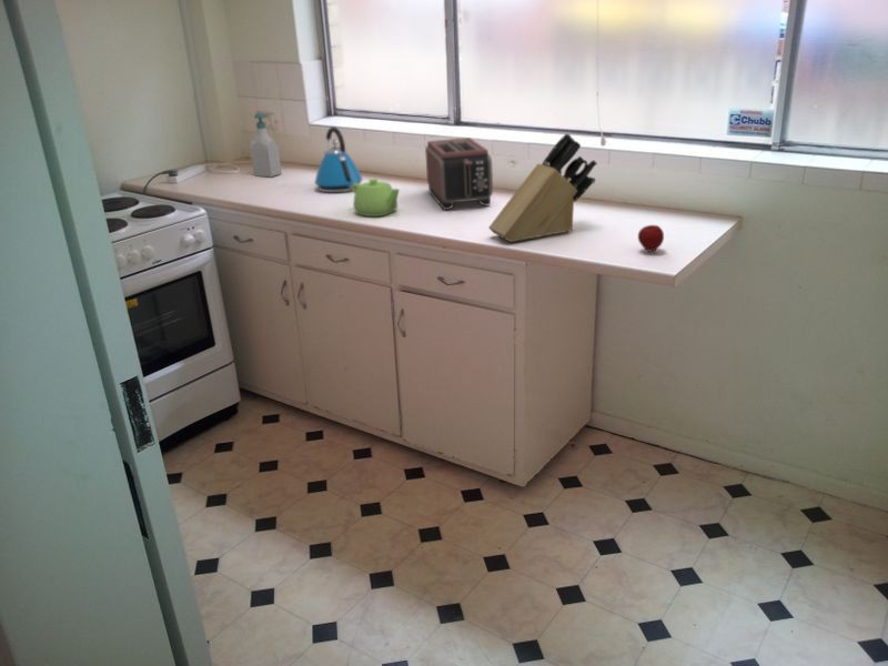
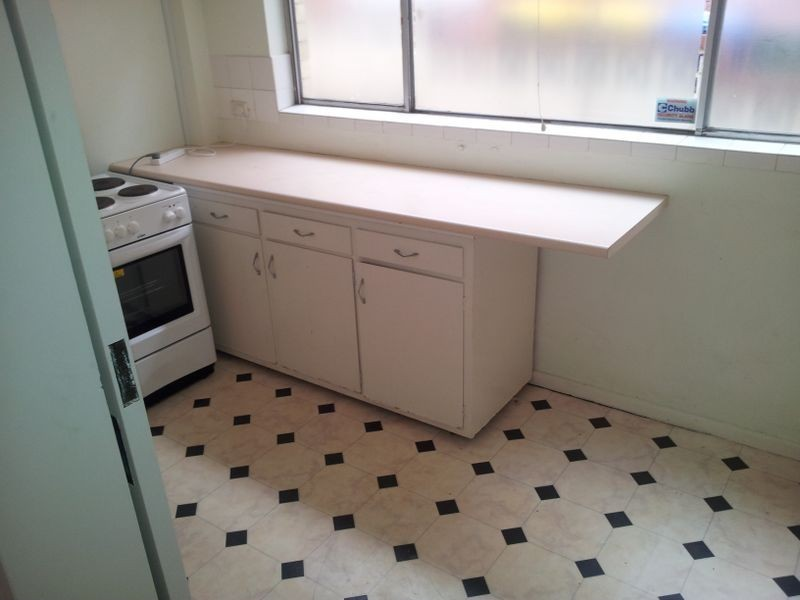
- teapot (375, 195)
- apple (650, 238)
- kettle (336, 158)
- knife block (543, 185)
- soap bottle (264, 143)
- toaster (458, 173)
